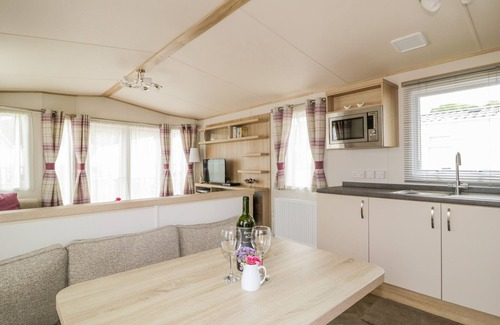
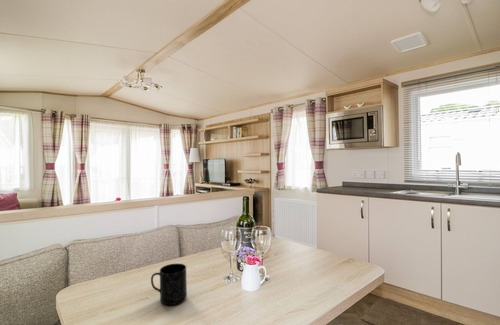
+ mug (169, 284)
